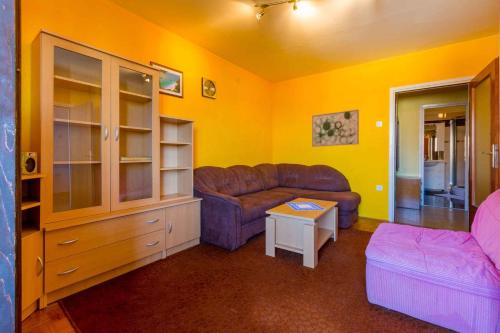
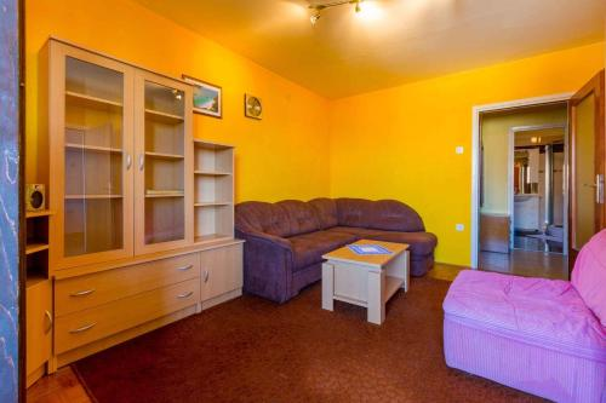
- wall art (334, 129)
